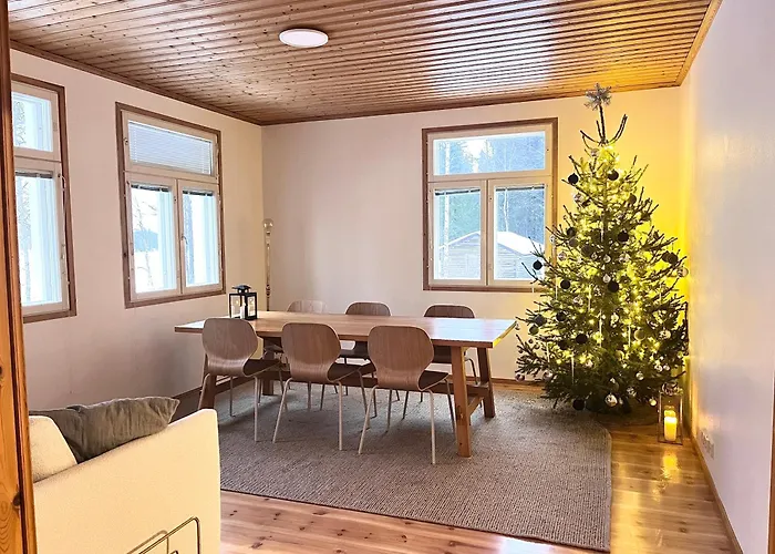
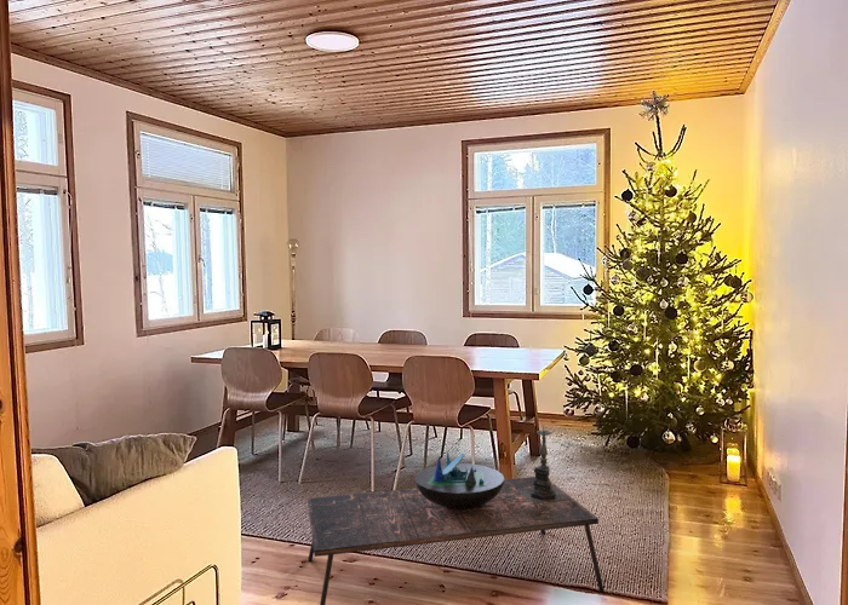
+ candle holder (543, 457)
+ decorative bowl (459, 477)
+ coffee table (447, 540)
